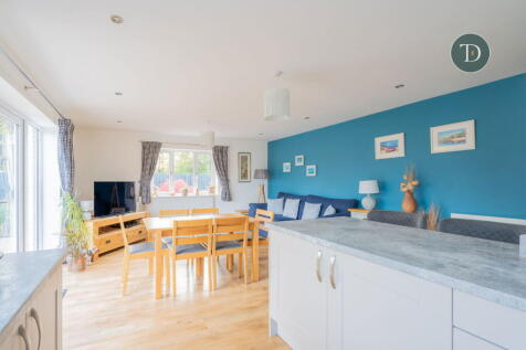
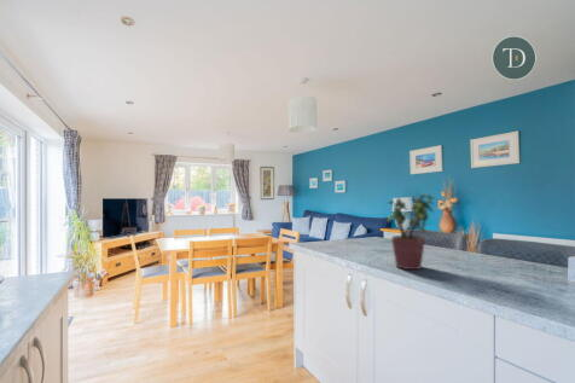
+ potted plant (403, 230)
